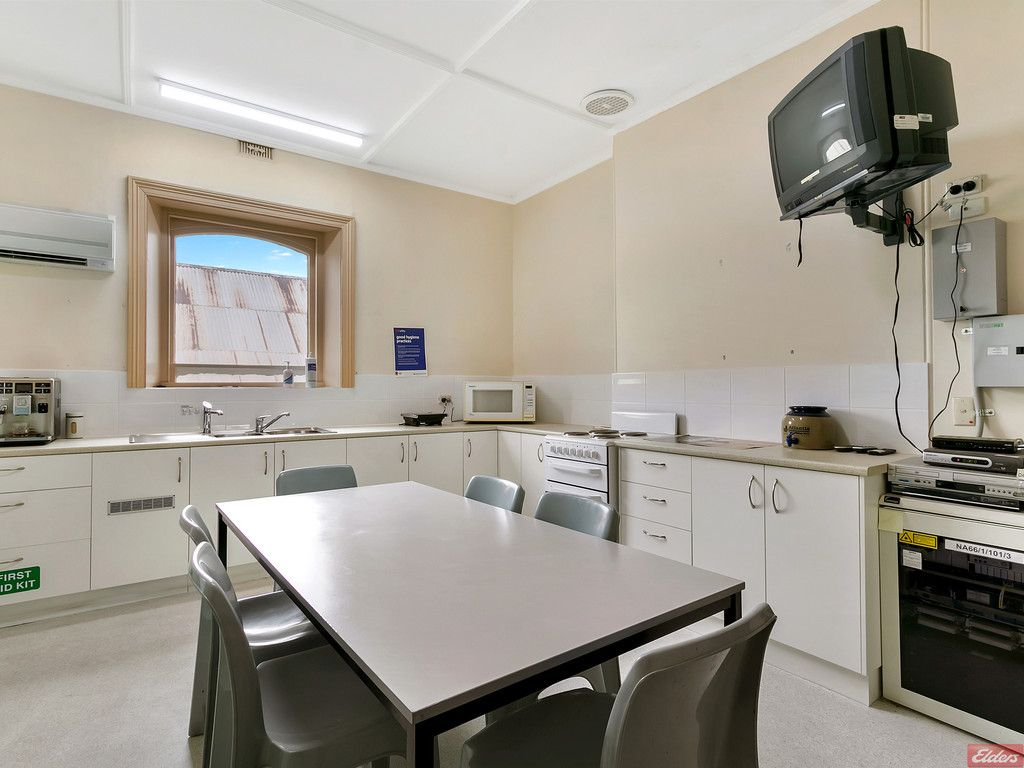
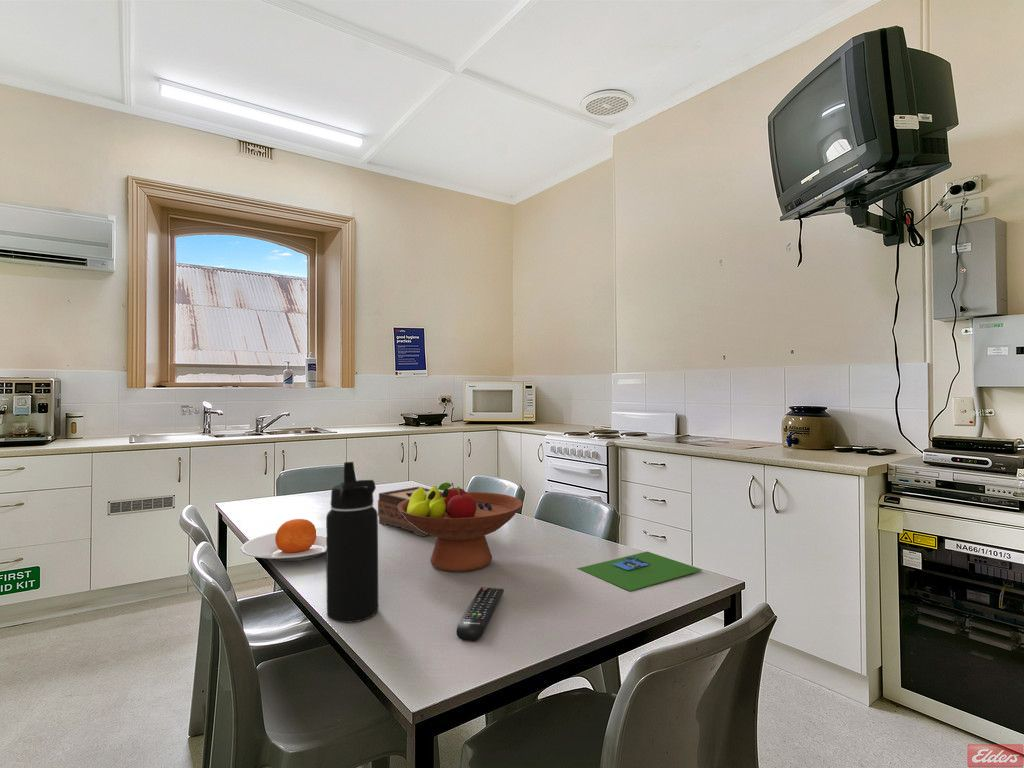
+ water bottle (353, 539)
+ remote control (482, 609)
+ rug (639, 563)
+ fruit bowl (461, 521)
+ plate (298, 537)
+ tissue box (409, 498)
